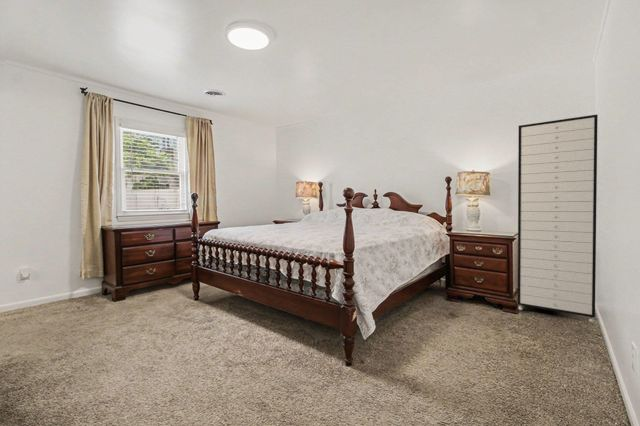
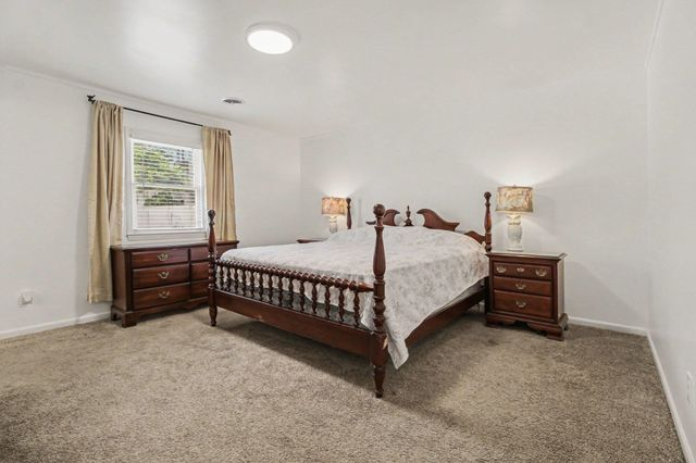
- storage cabinet (556, 218)
